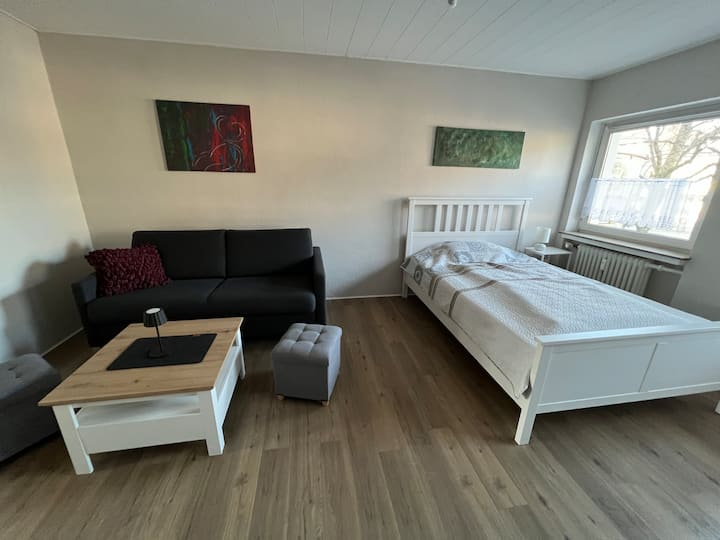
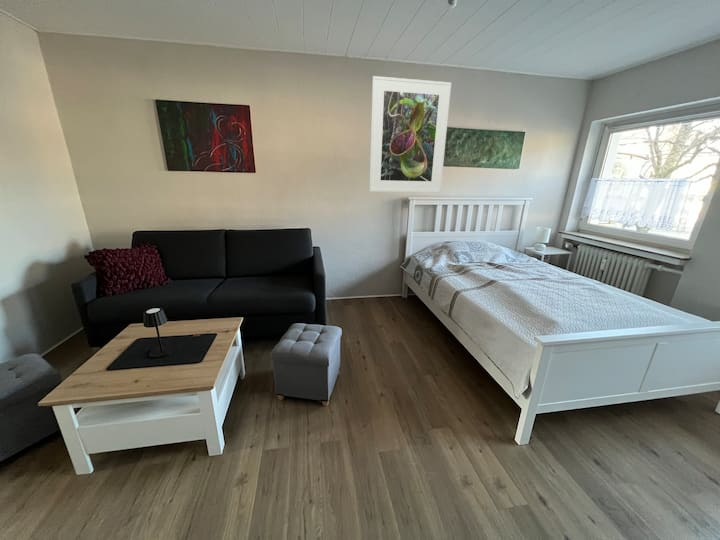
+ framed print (408, 138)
